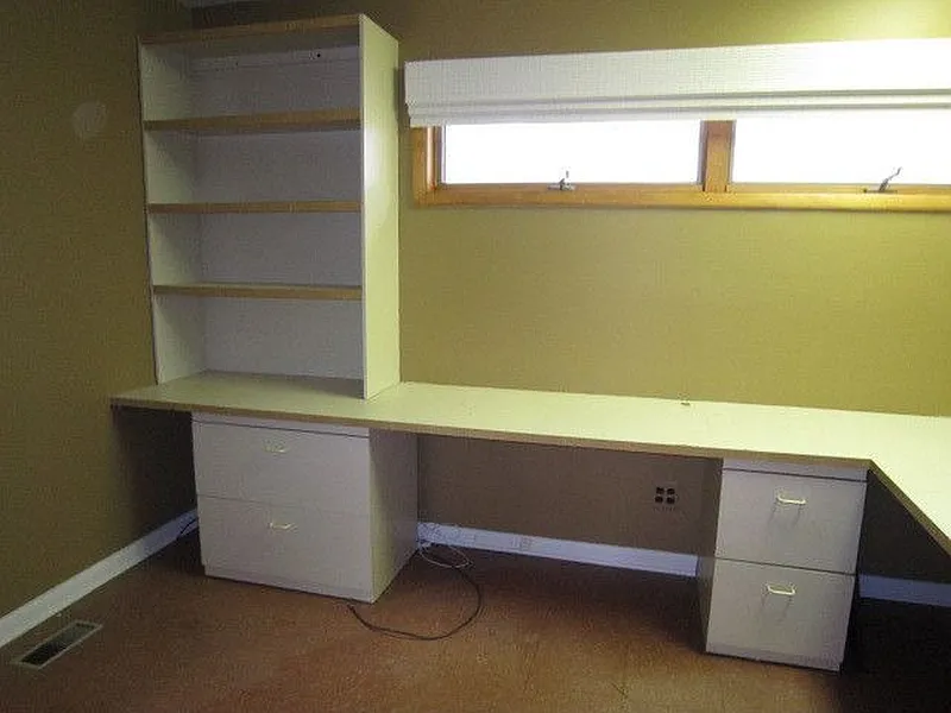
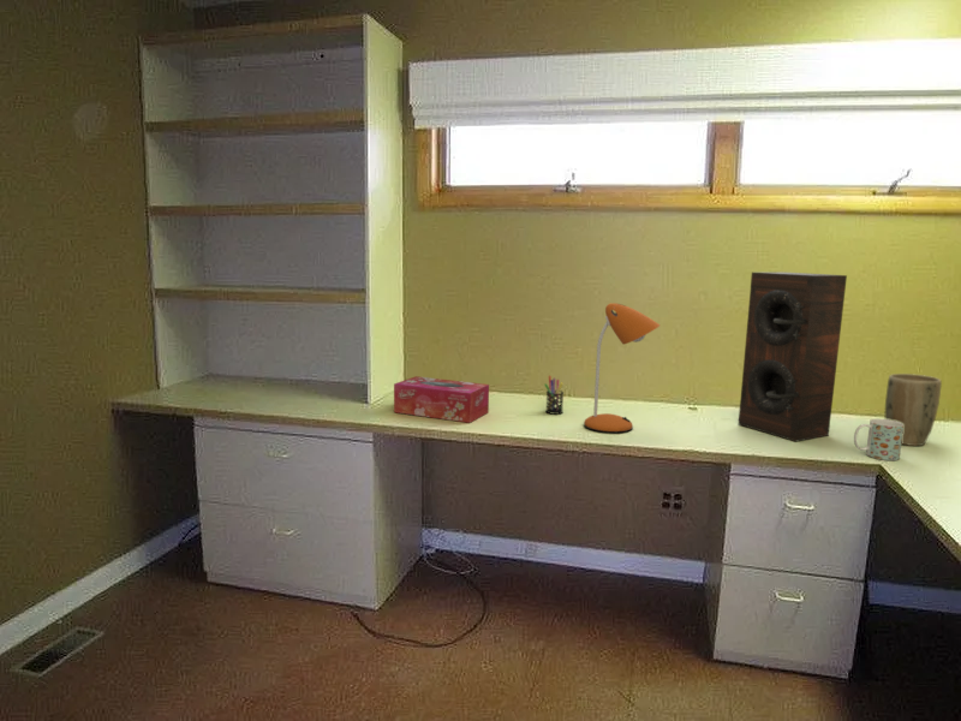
+ pen holder (553, 394)
+ tissue box (441, 398)
+ desk lamp (623, 344)
+ speaker (778, 353)
+ plant pot (911, 409)
+ mug (877, 439)
